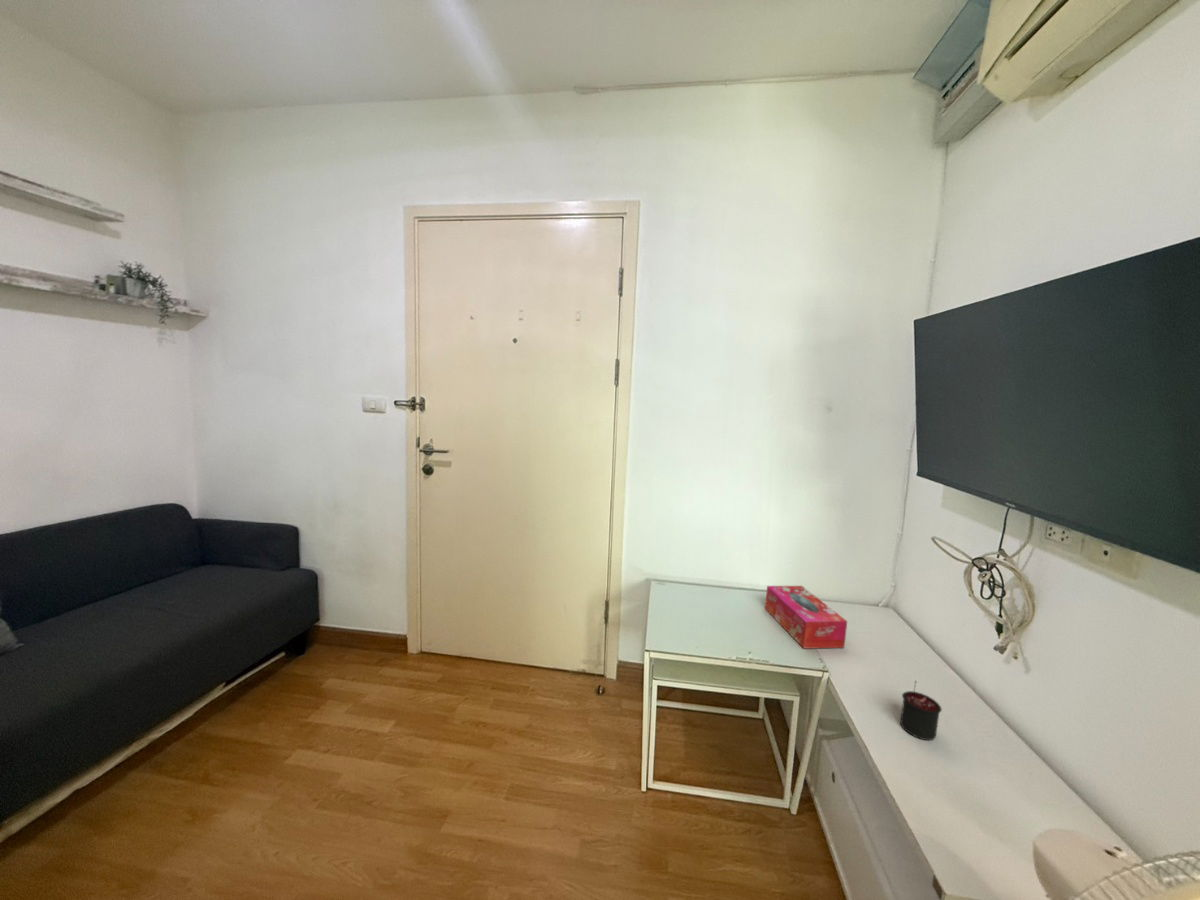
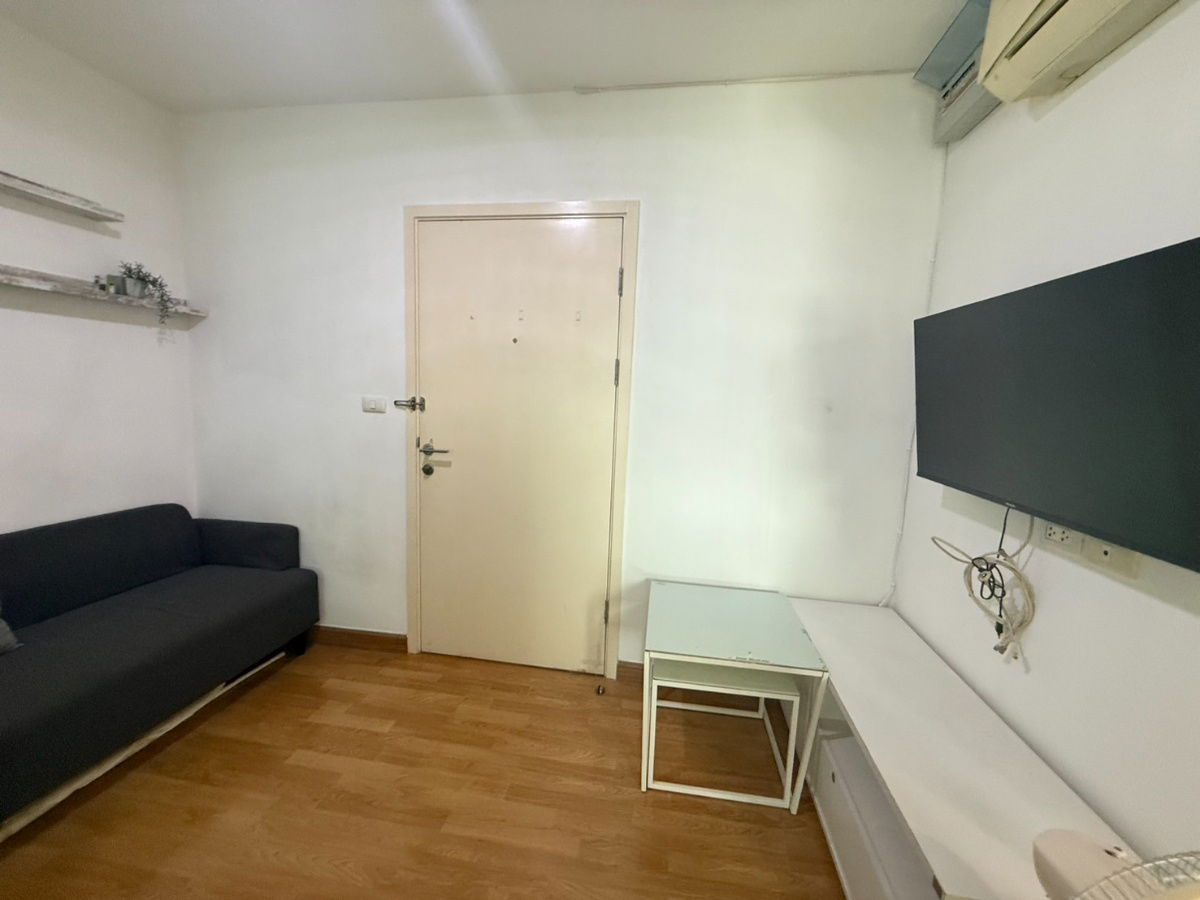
- candle (920, 708)
- tissue box (802, 614)
